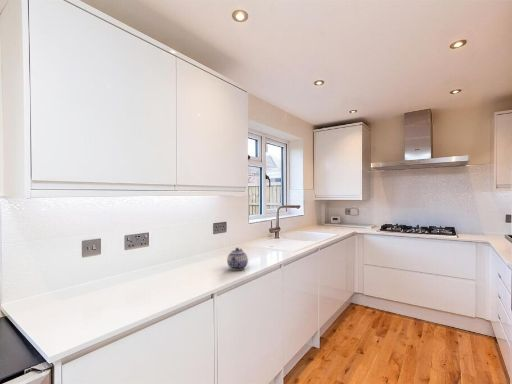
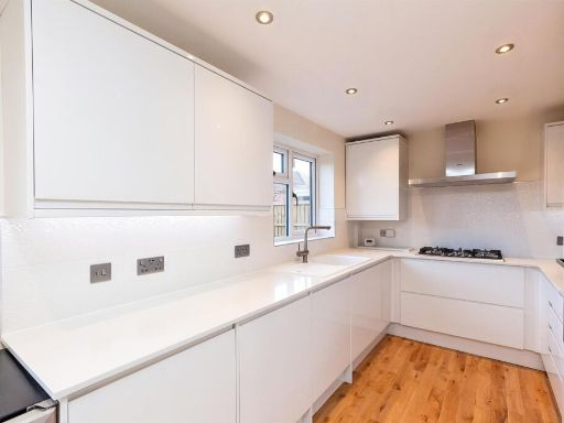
- teapot (237, 257)
